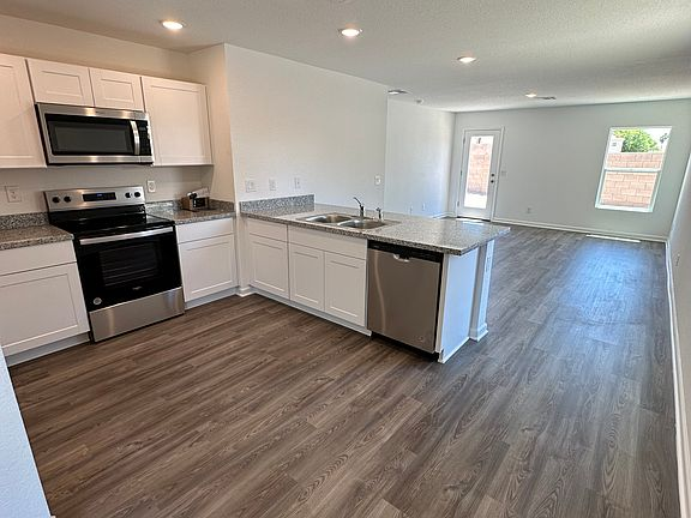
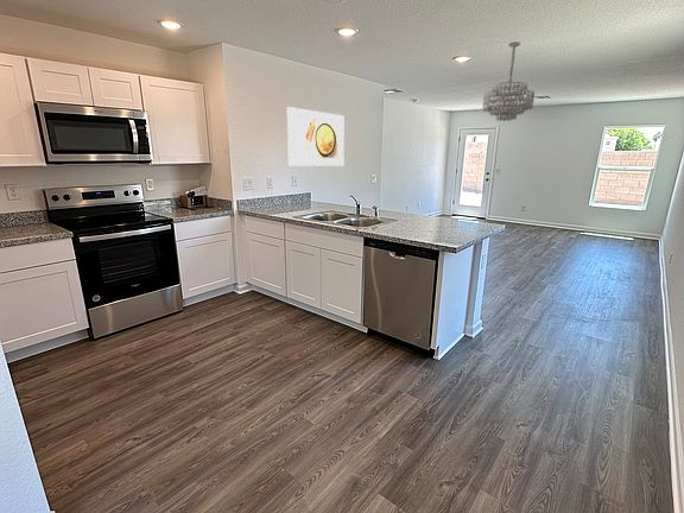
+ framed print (317, 139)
+ chandelier (509, 82)
